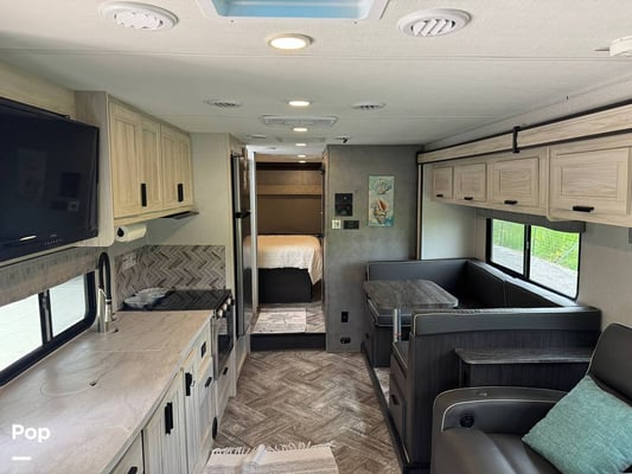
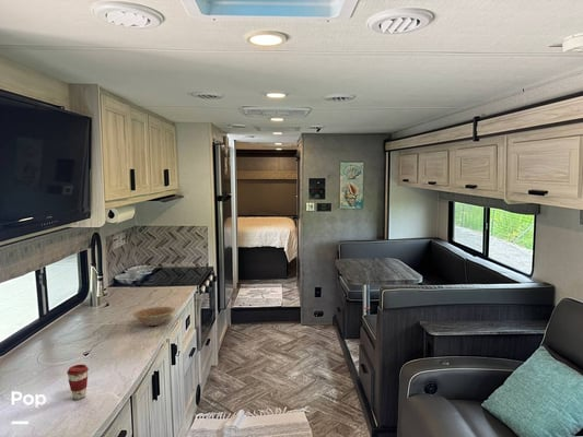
+ coffee cup (78, 381)
+ bowl (154, 317)
